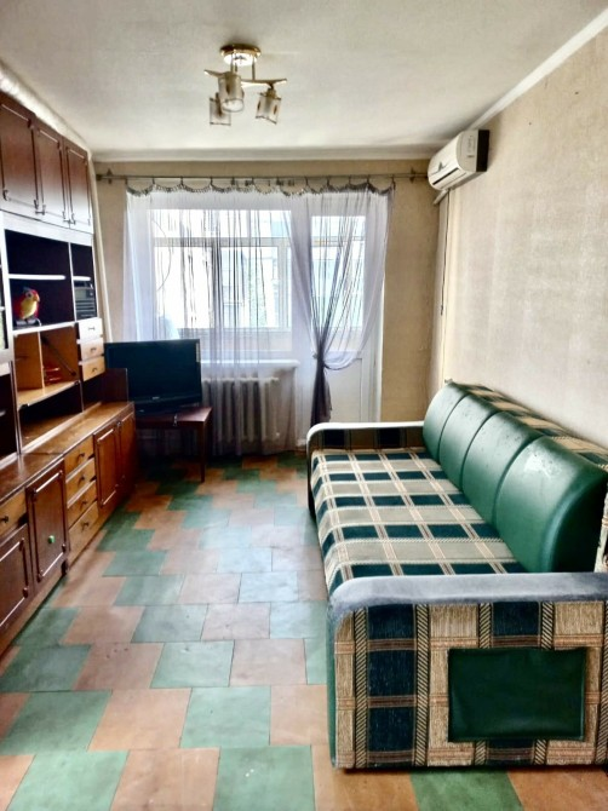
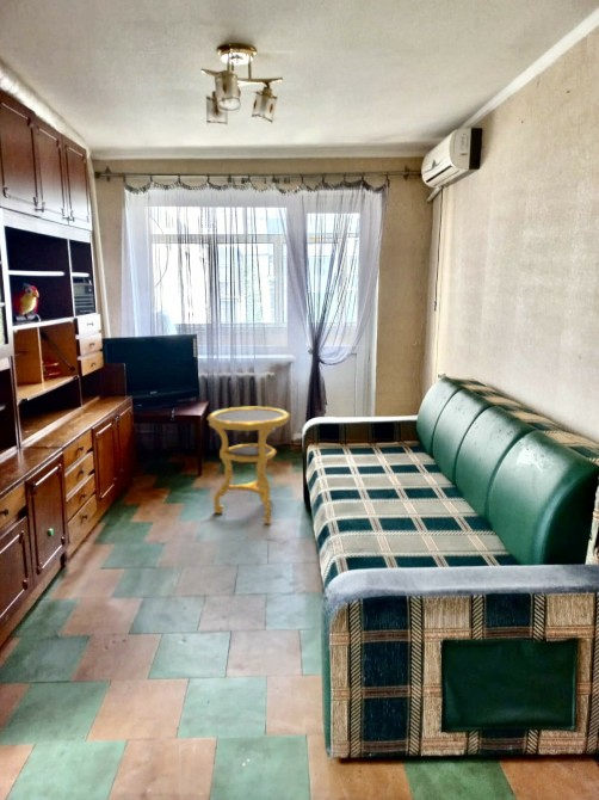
+ side table (249, 461)
